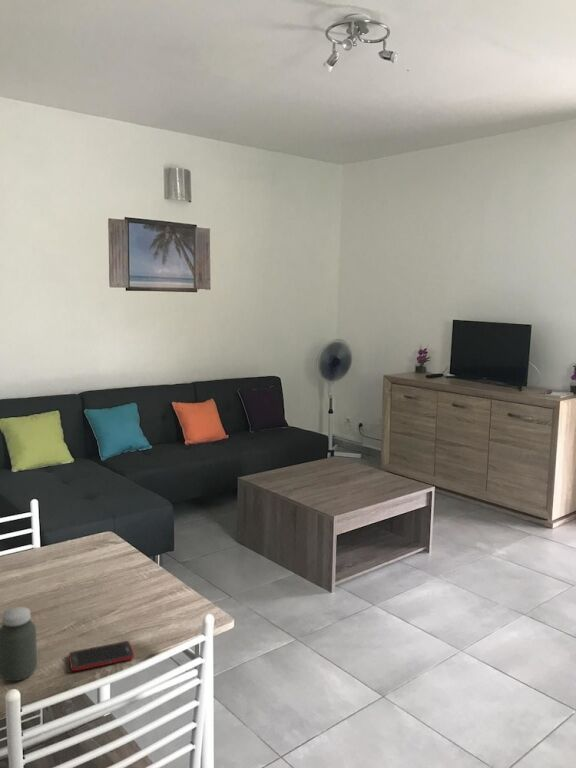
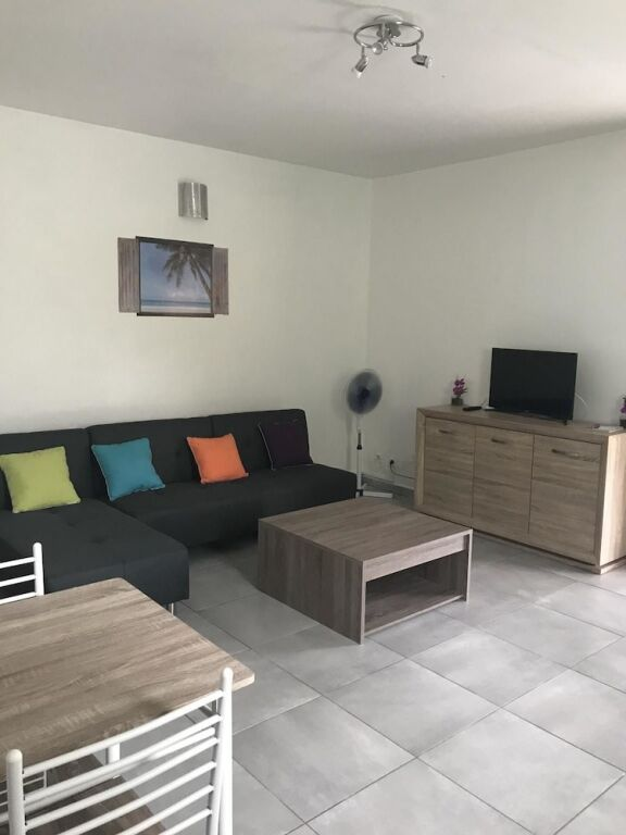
- jar (17, 643)
- cell phone (101, 655)
